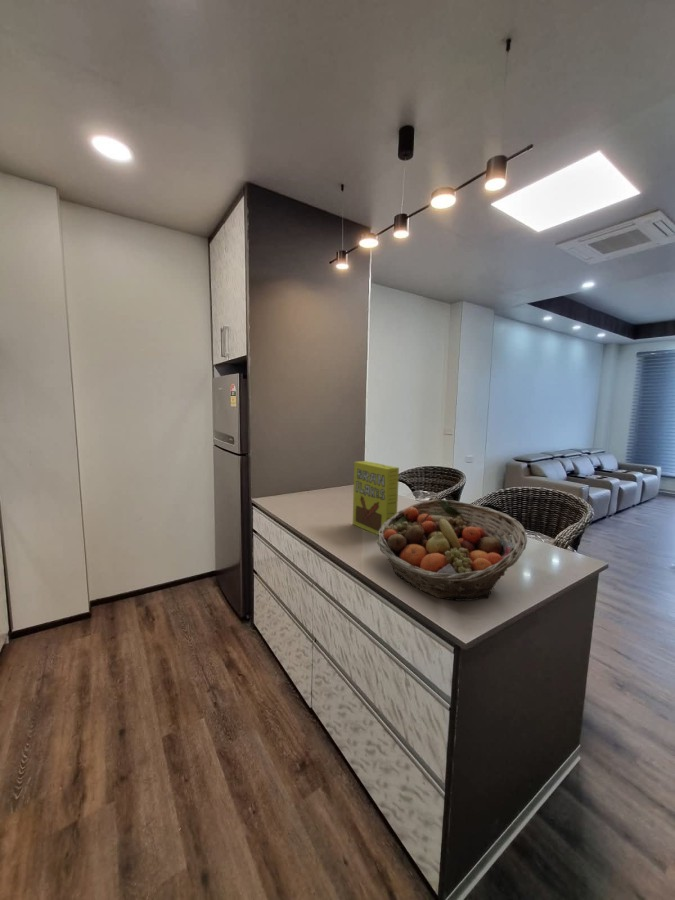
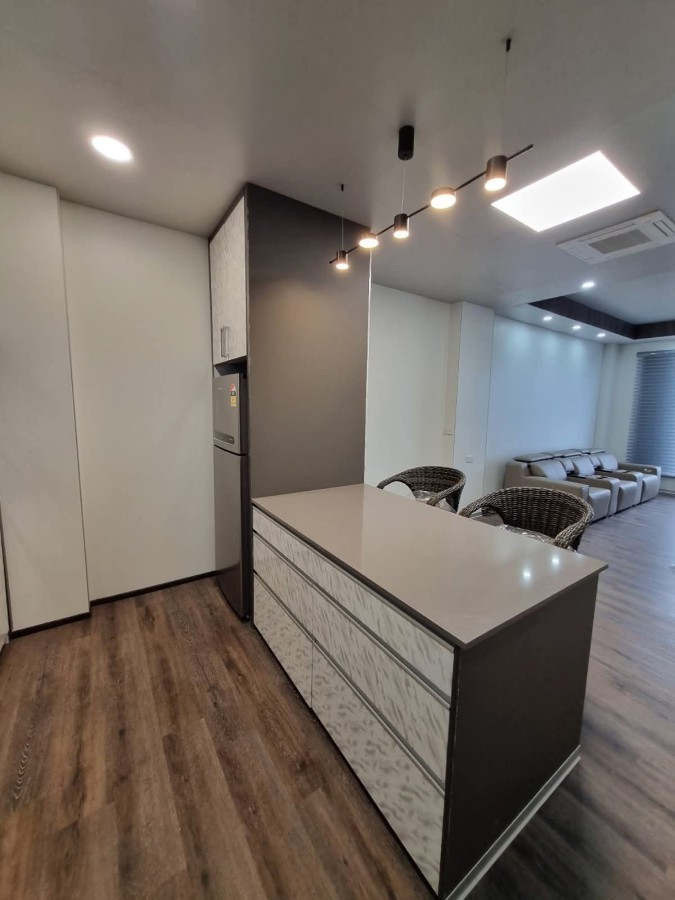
- fruit basket (445, 543)
- cereal box (374, 497)
